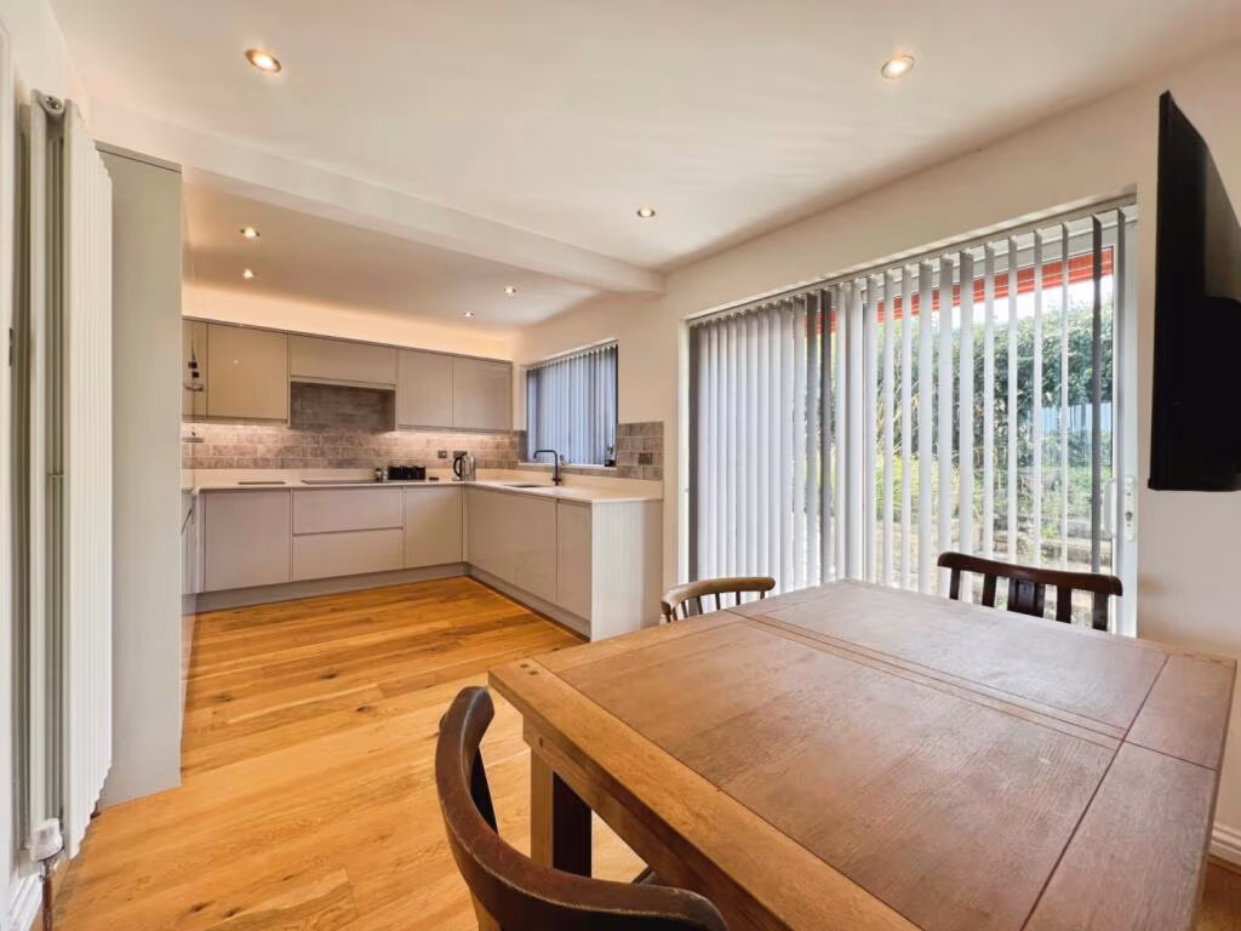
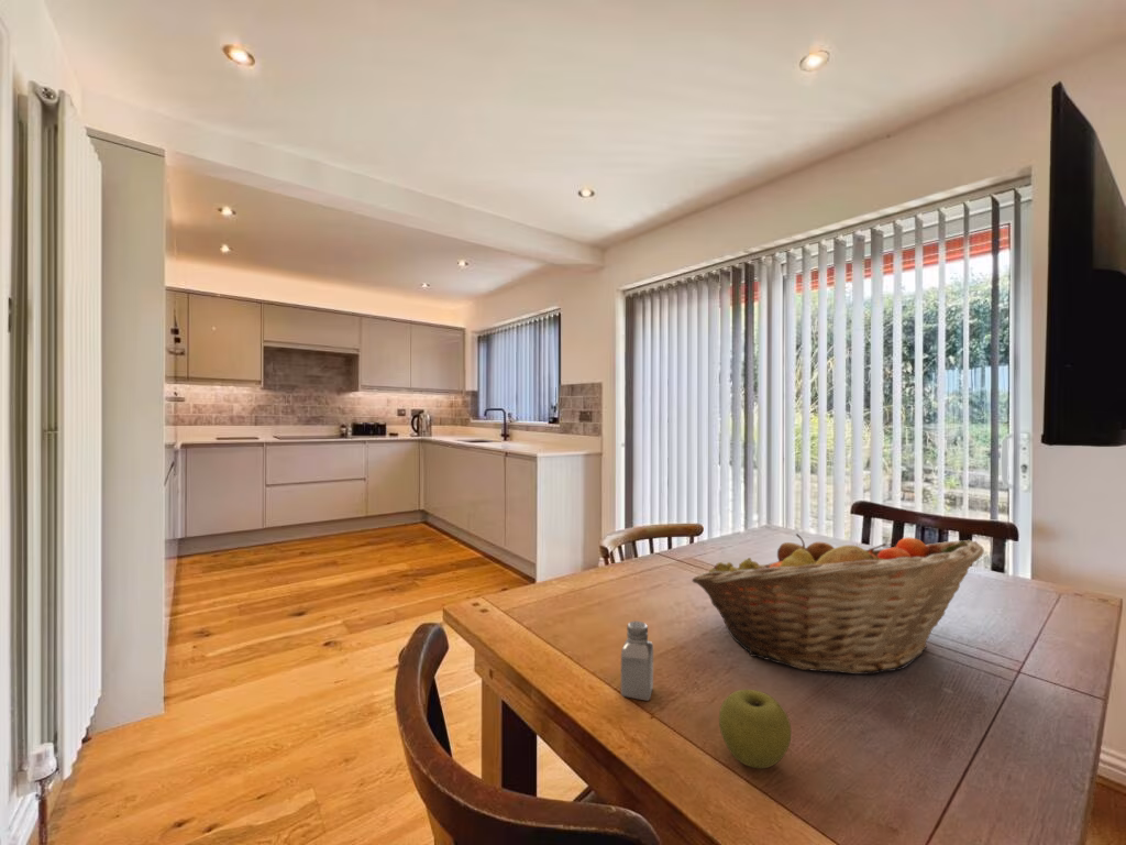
+ apple (753, 728)
+ fruit basket (829, 583)
+ saltshaker (637, 657)
